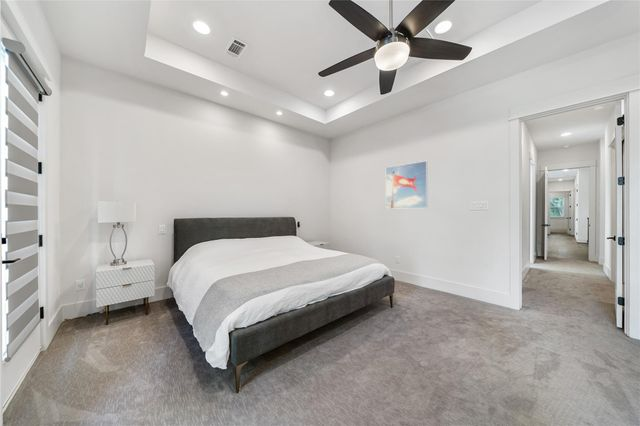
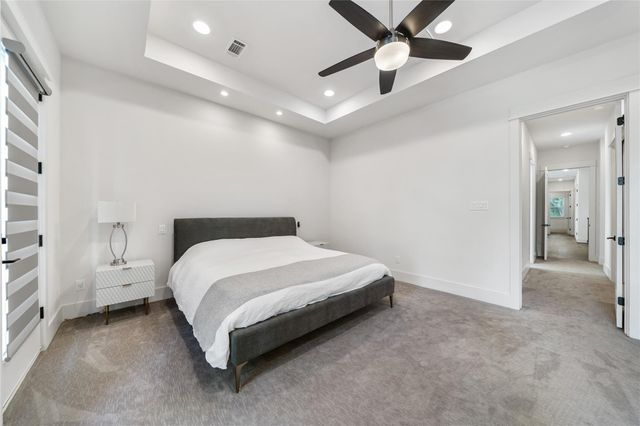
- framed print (405, 186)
